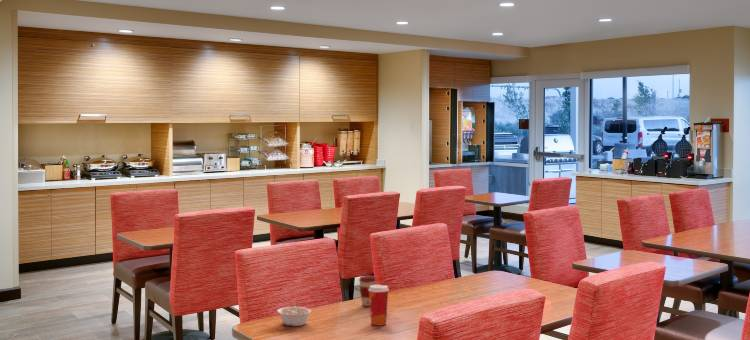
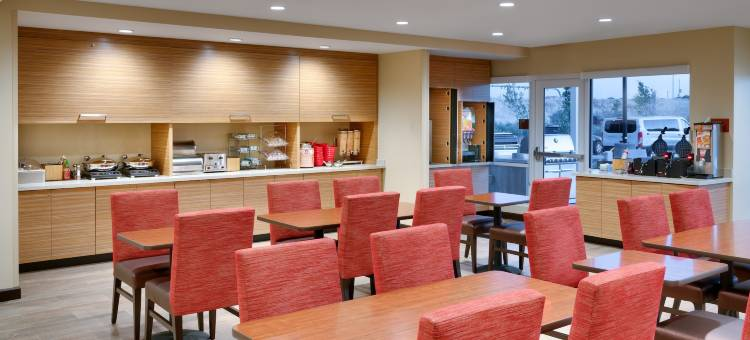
- paper cup (378, 305)
- coffee cup (367, 290)
- legume (293, 315)
